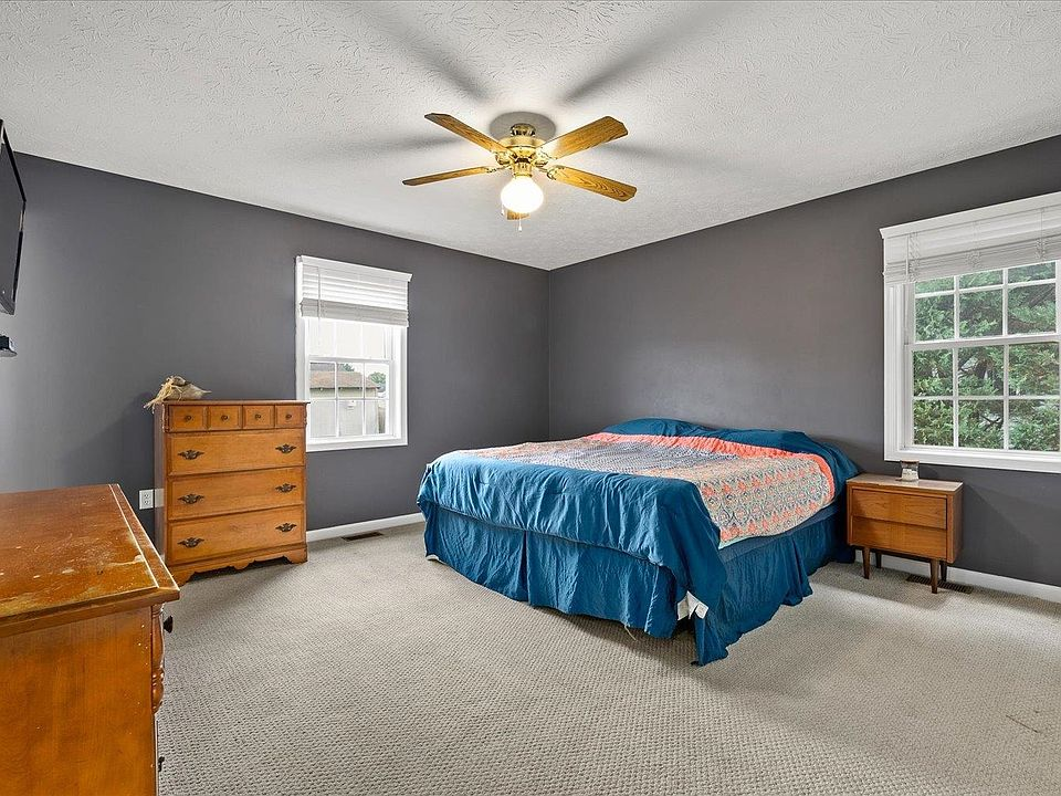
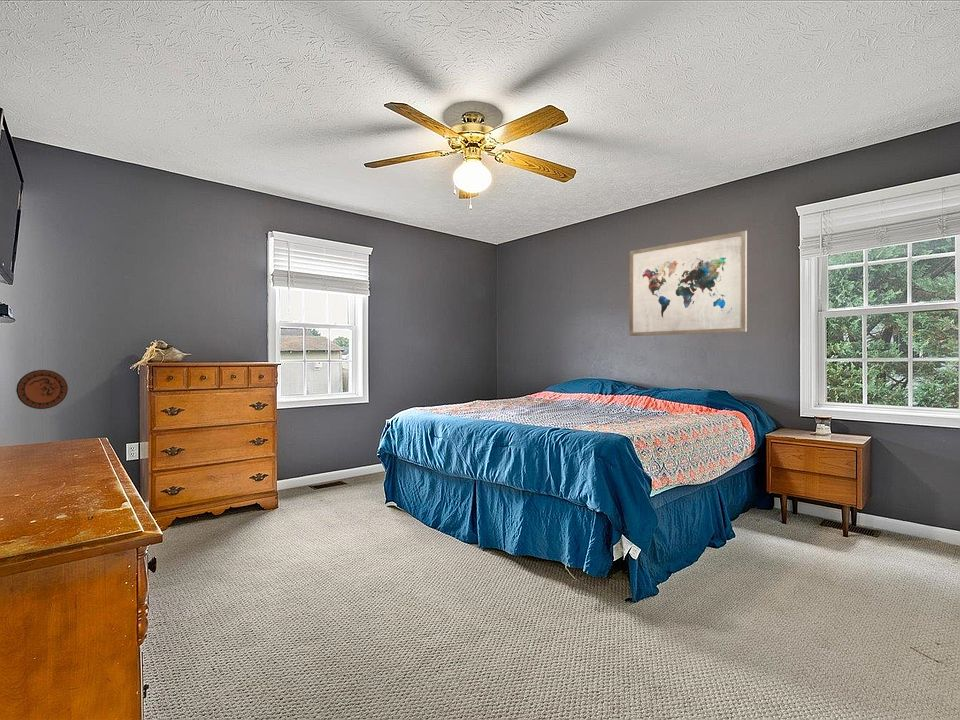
+ decorative plate (42, 389)
+ wall art (683, 287)
